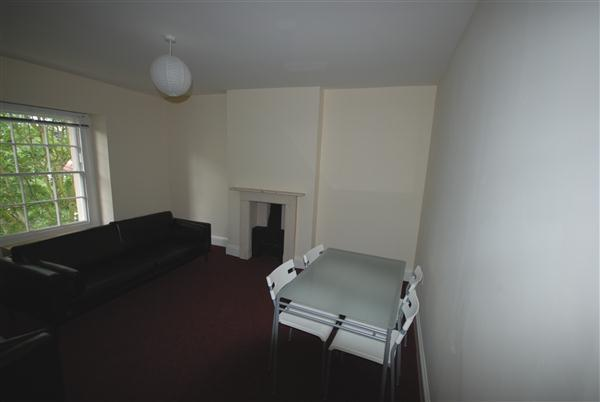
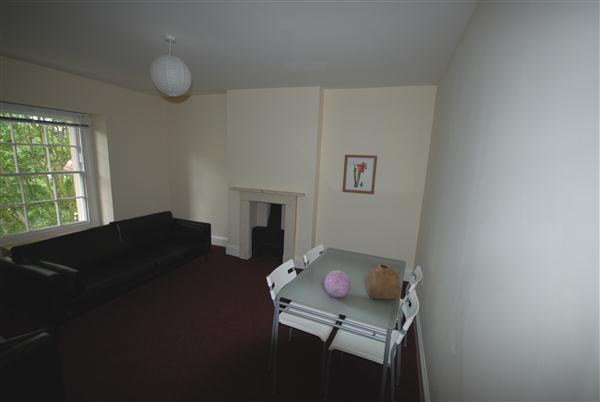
+ wall art (359, 174)
+ vase (383, 281)
+ decorative orb (337, 283)
